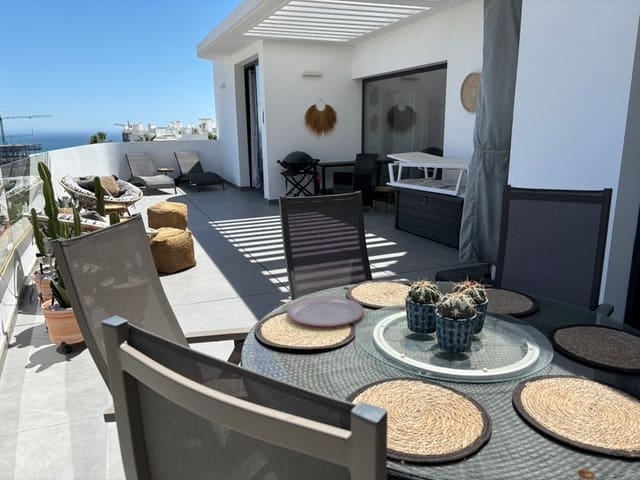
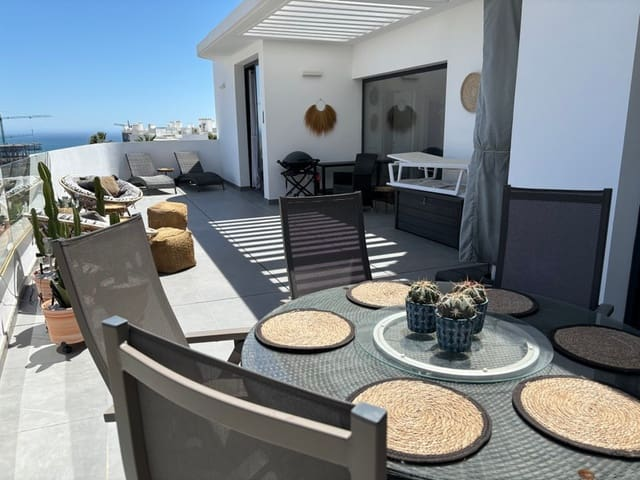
- plate (325, 312)
